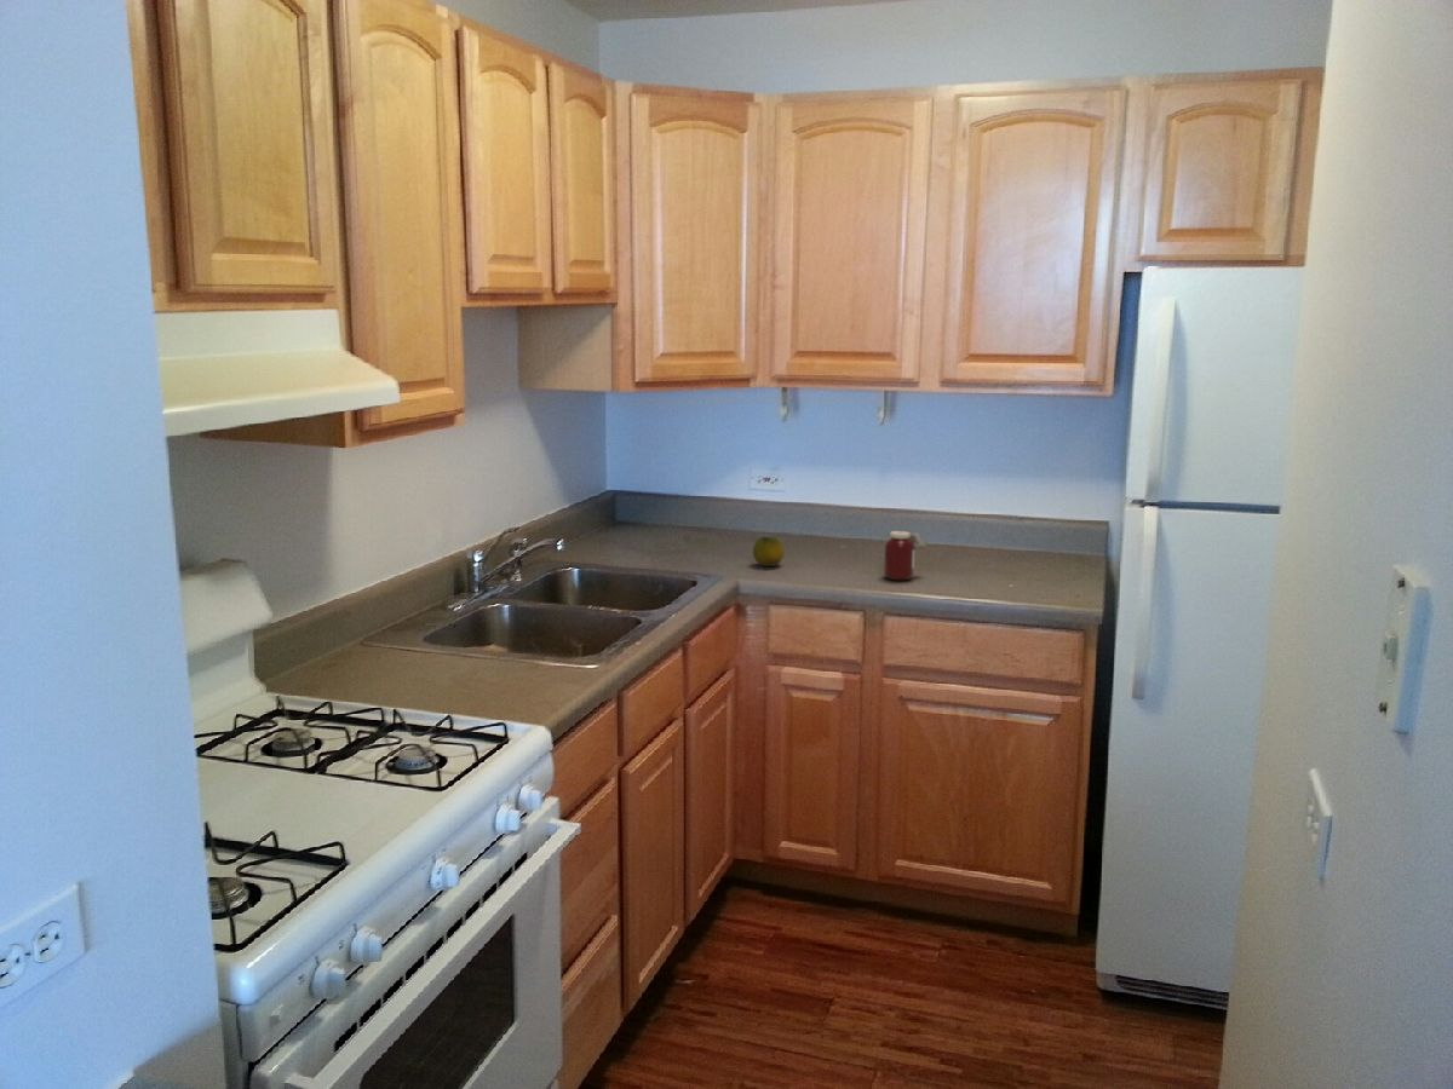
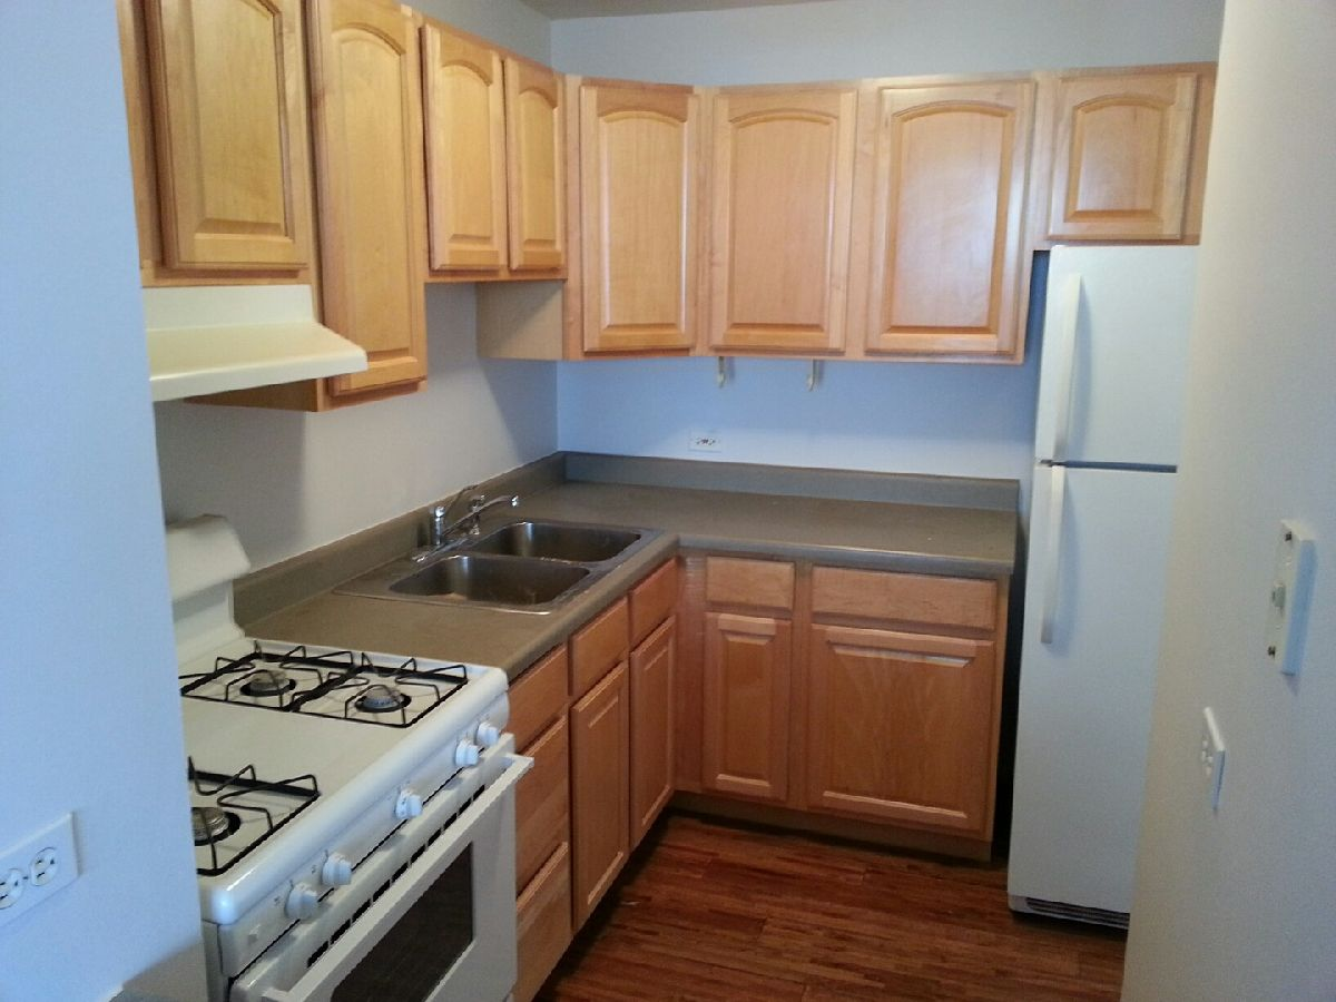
- fruit (768, 551)
- jar (902, 554)
